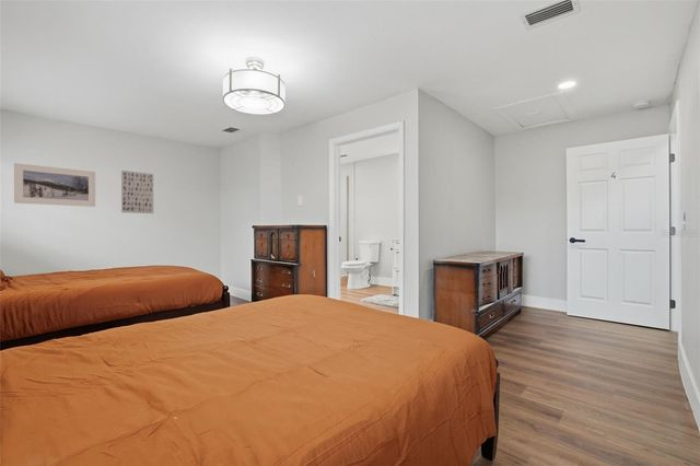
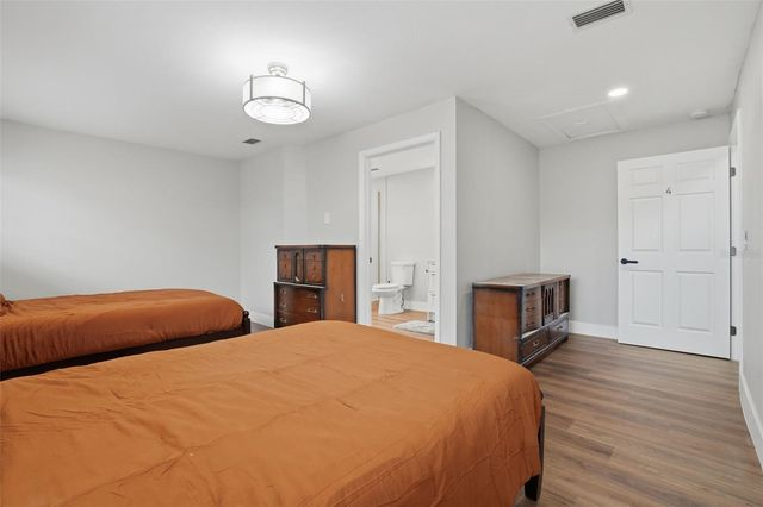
- wall art (138, 193)
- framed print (57, 186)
